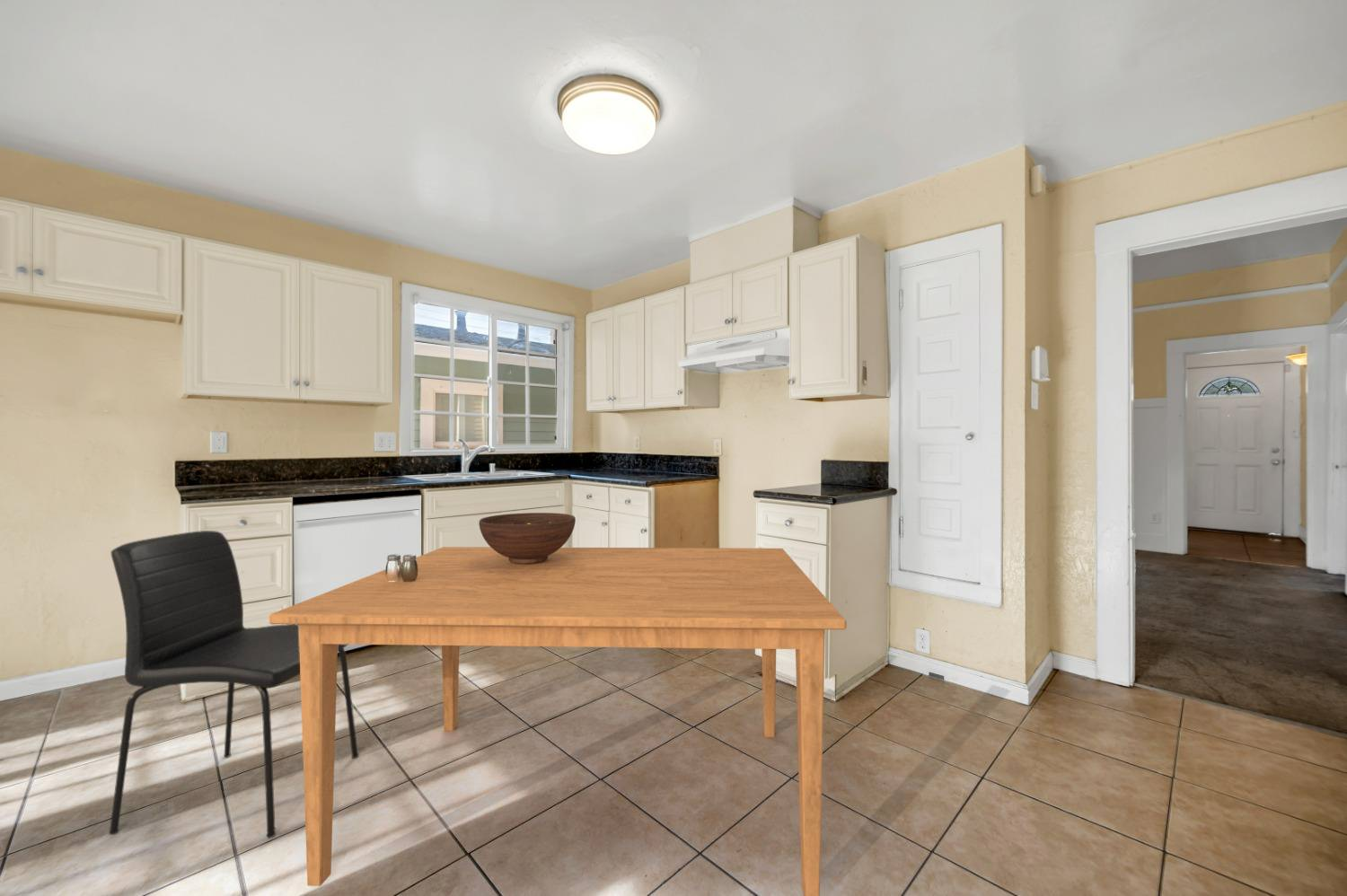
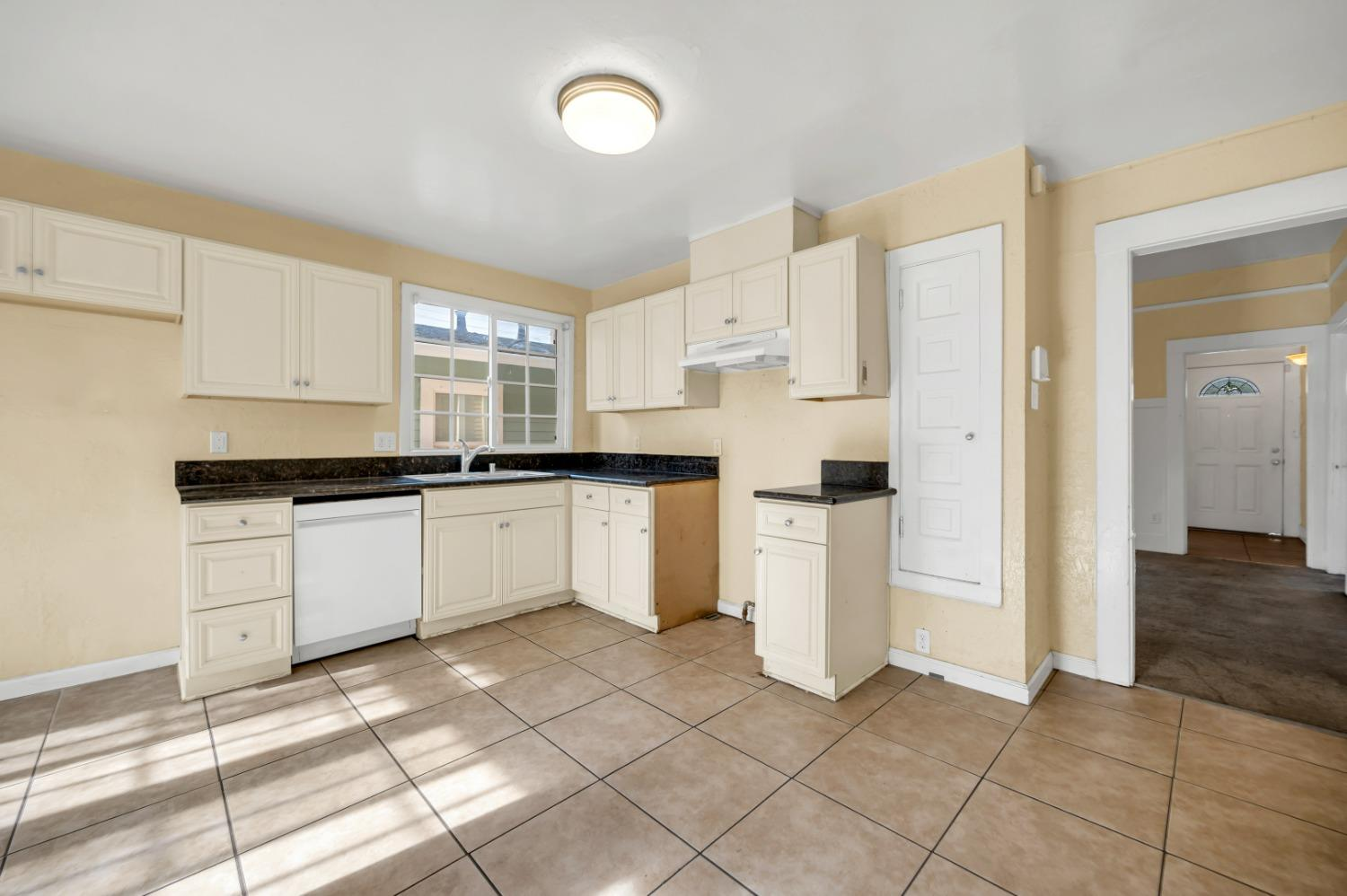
- chair (238, 663)
- salt and pepper shaker (401, 567)
- dining table (589, 646)
- fruit bowl (528, 539)
